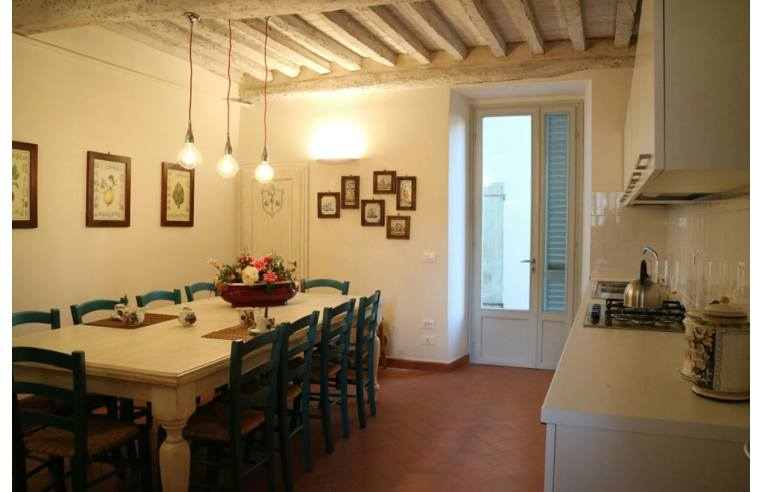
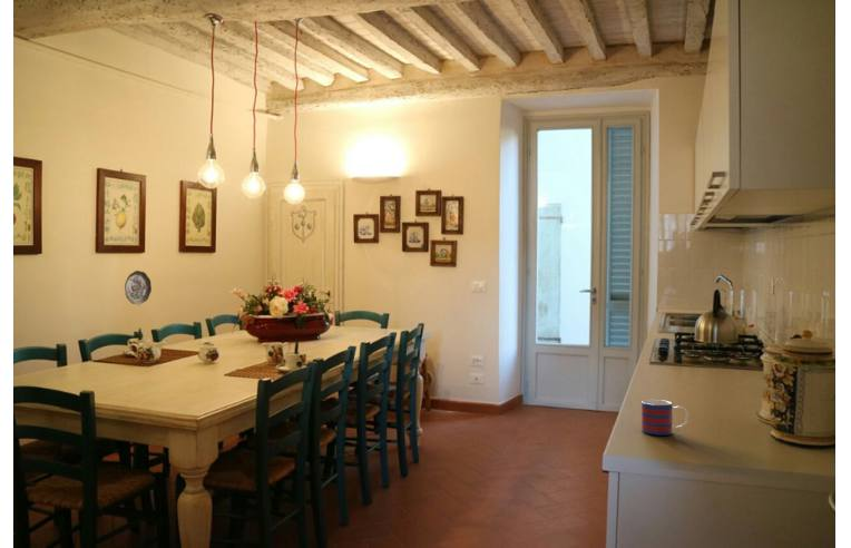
+ decorative plate (137, 287)
+ mug (664, 418)
